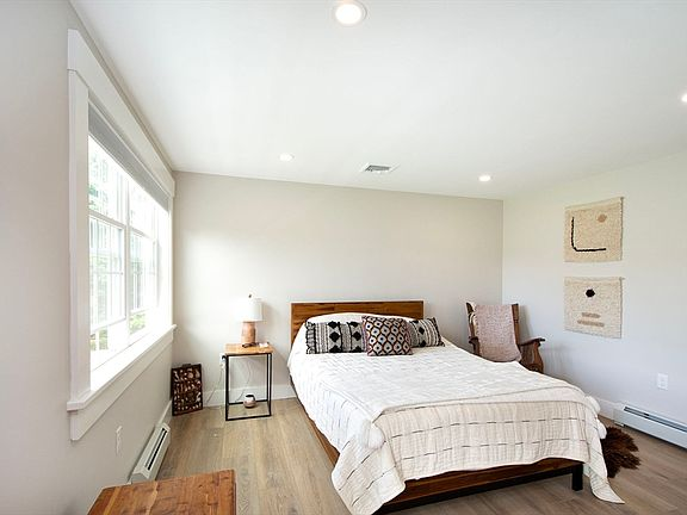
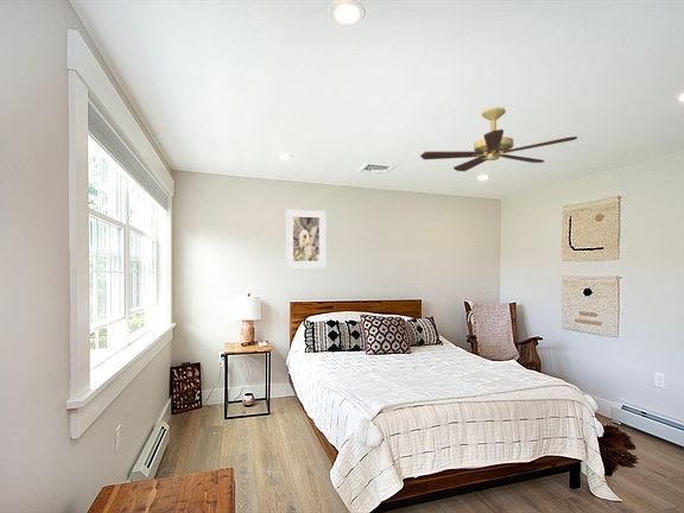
+ ceiling fan (492, 133)
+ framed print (305, 239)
